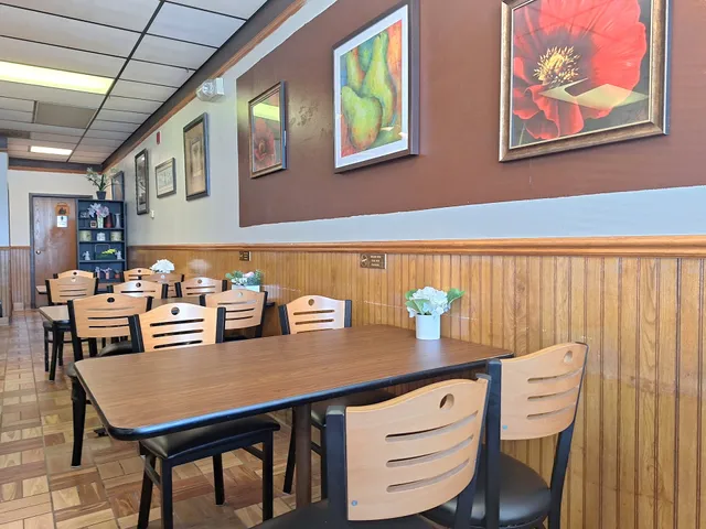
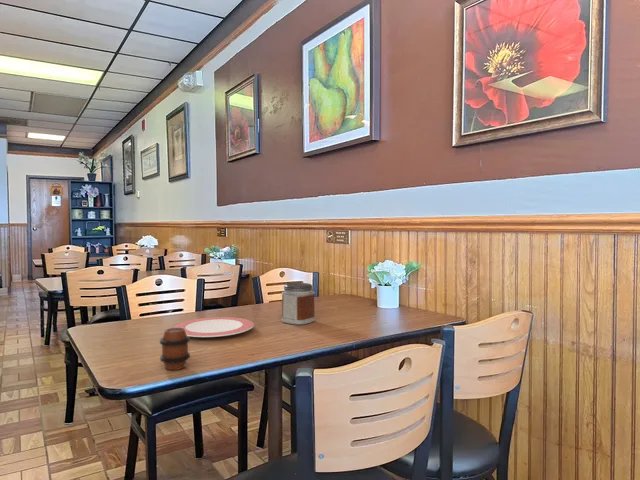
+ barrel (175, 348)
+ plate (214, 328)
+ jar (298, 302)
